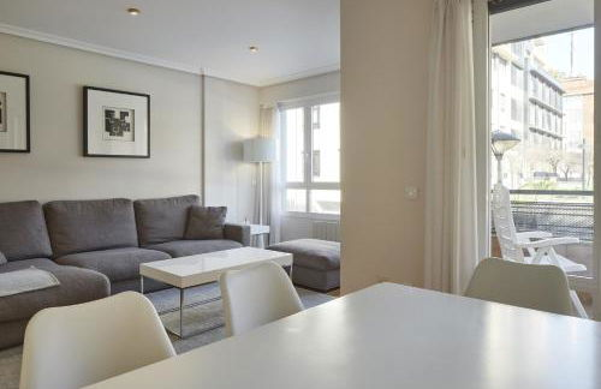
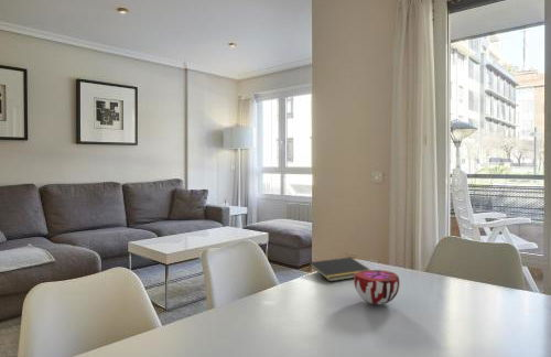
+ decorative bowl (376, 289)
+ notepad (341, 268)
